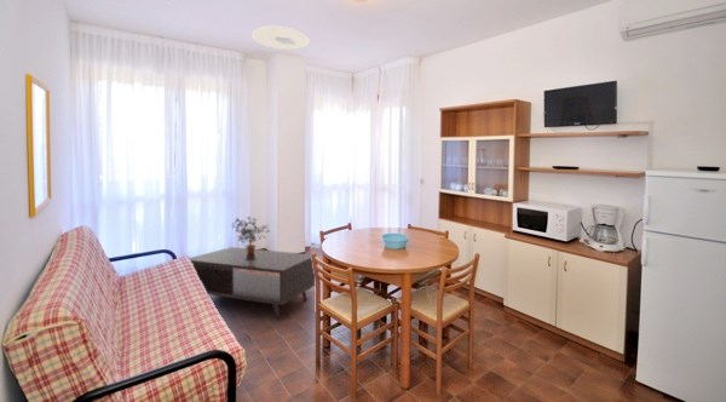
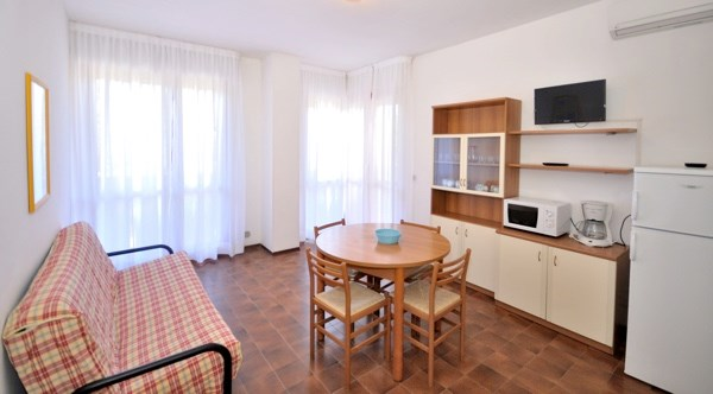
- ceiling light (281, 35)
- coffee table (253, 280)
- potted plant (250, 234)
